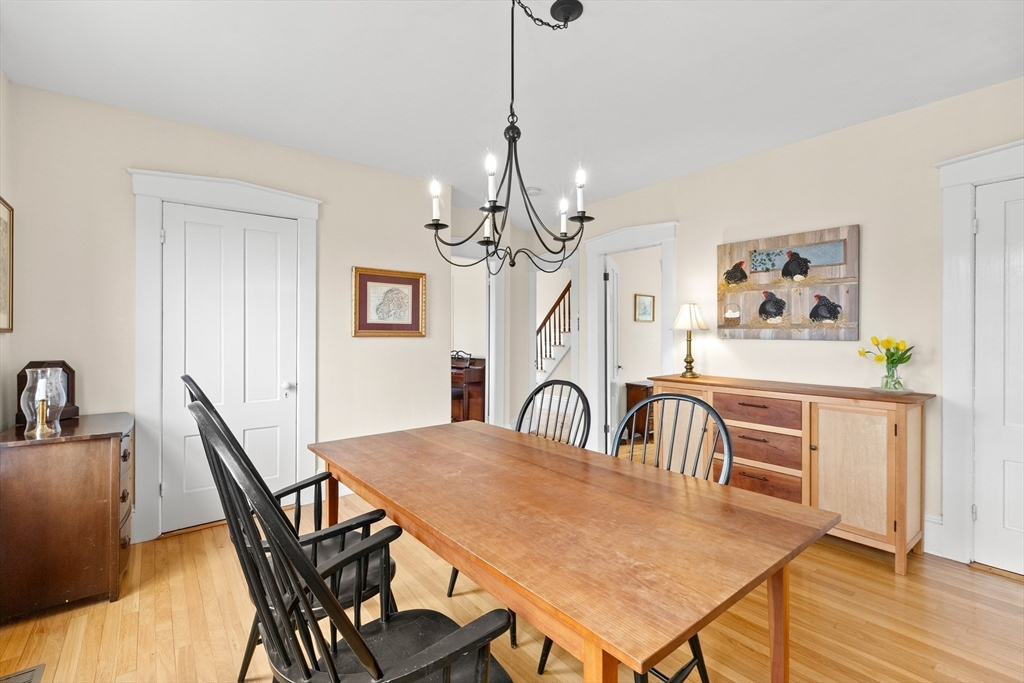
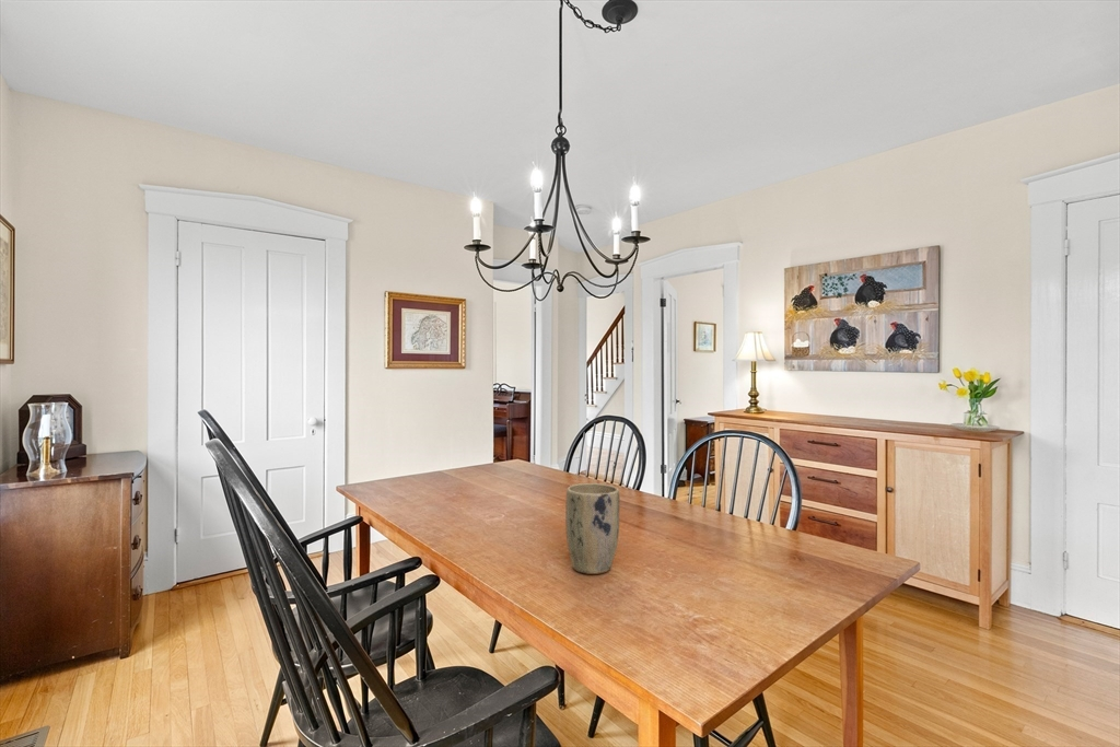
+ plant pot (592, 527)
